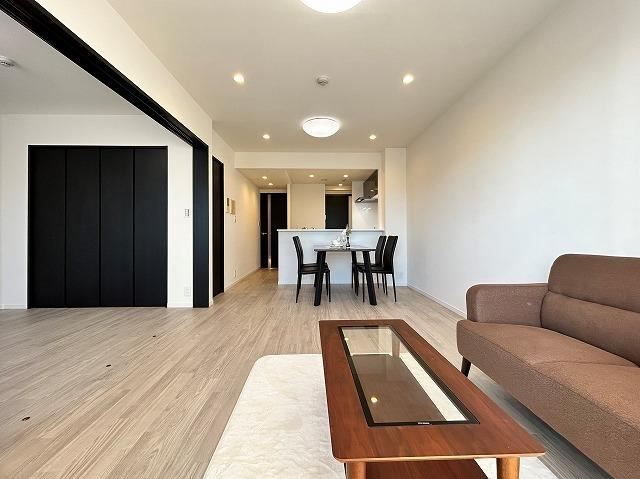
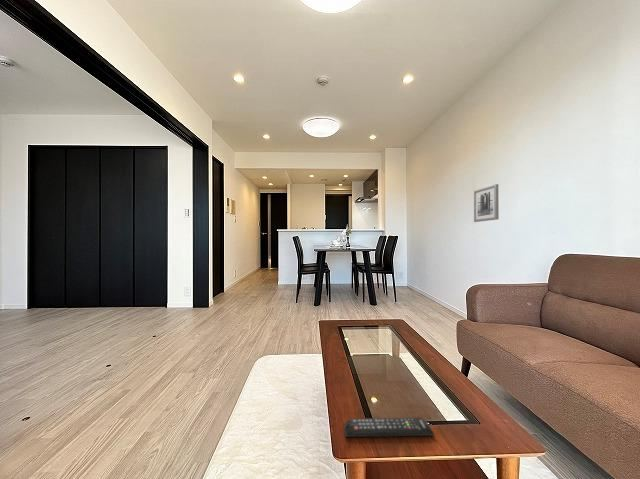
+ wall art (485, 204)
+ remote control (388, 428)
